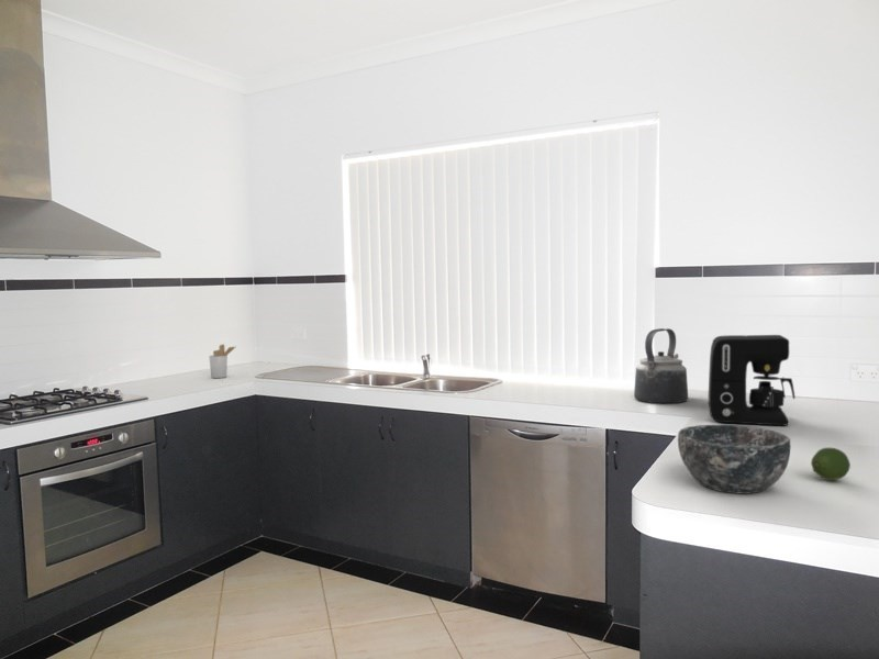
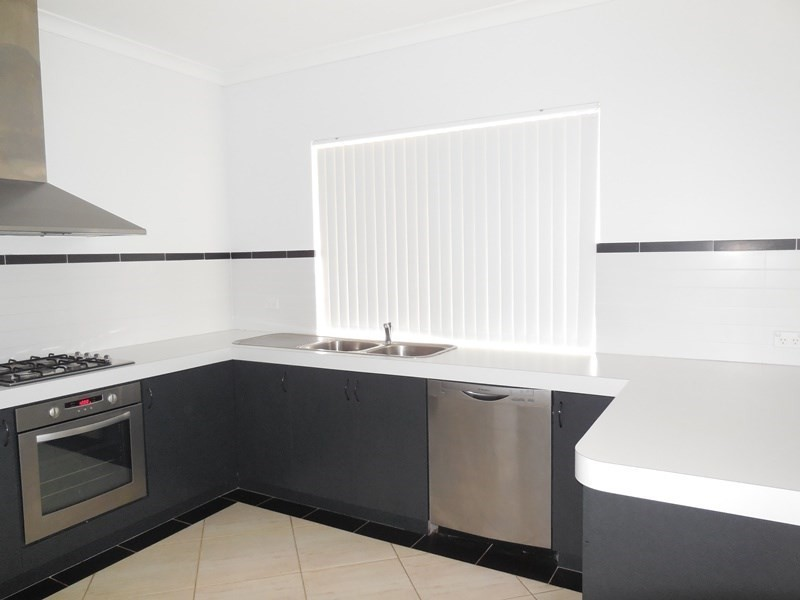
- fruit (830, 463)
- kettle (663, 364)
- utensil holder (222, 360)
- bowl (732, 459)
- coffee maker (754, 378)
